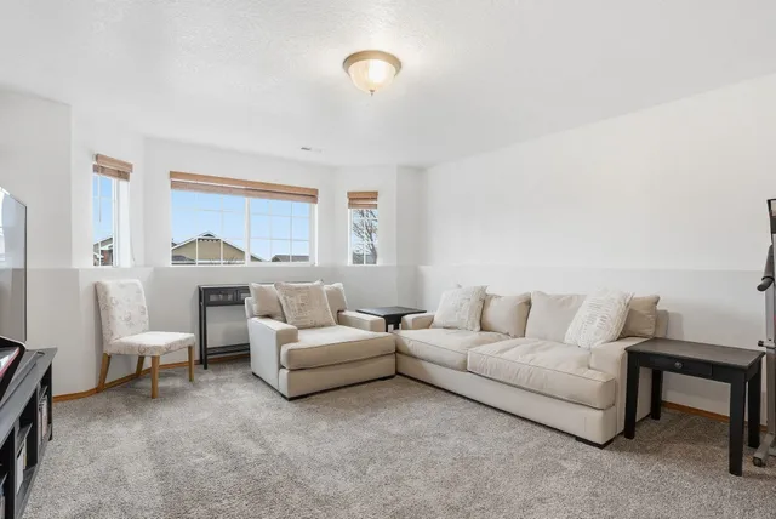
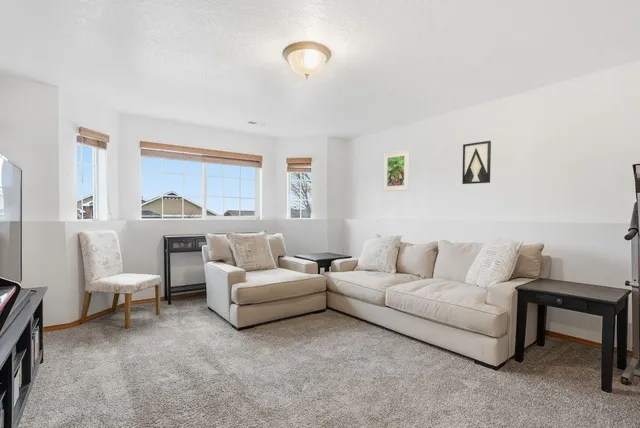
+ wall art (476, 163)
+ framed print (395, 171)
